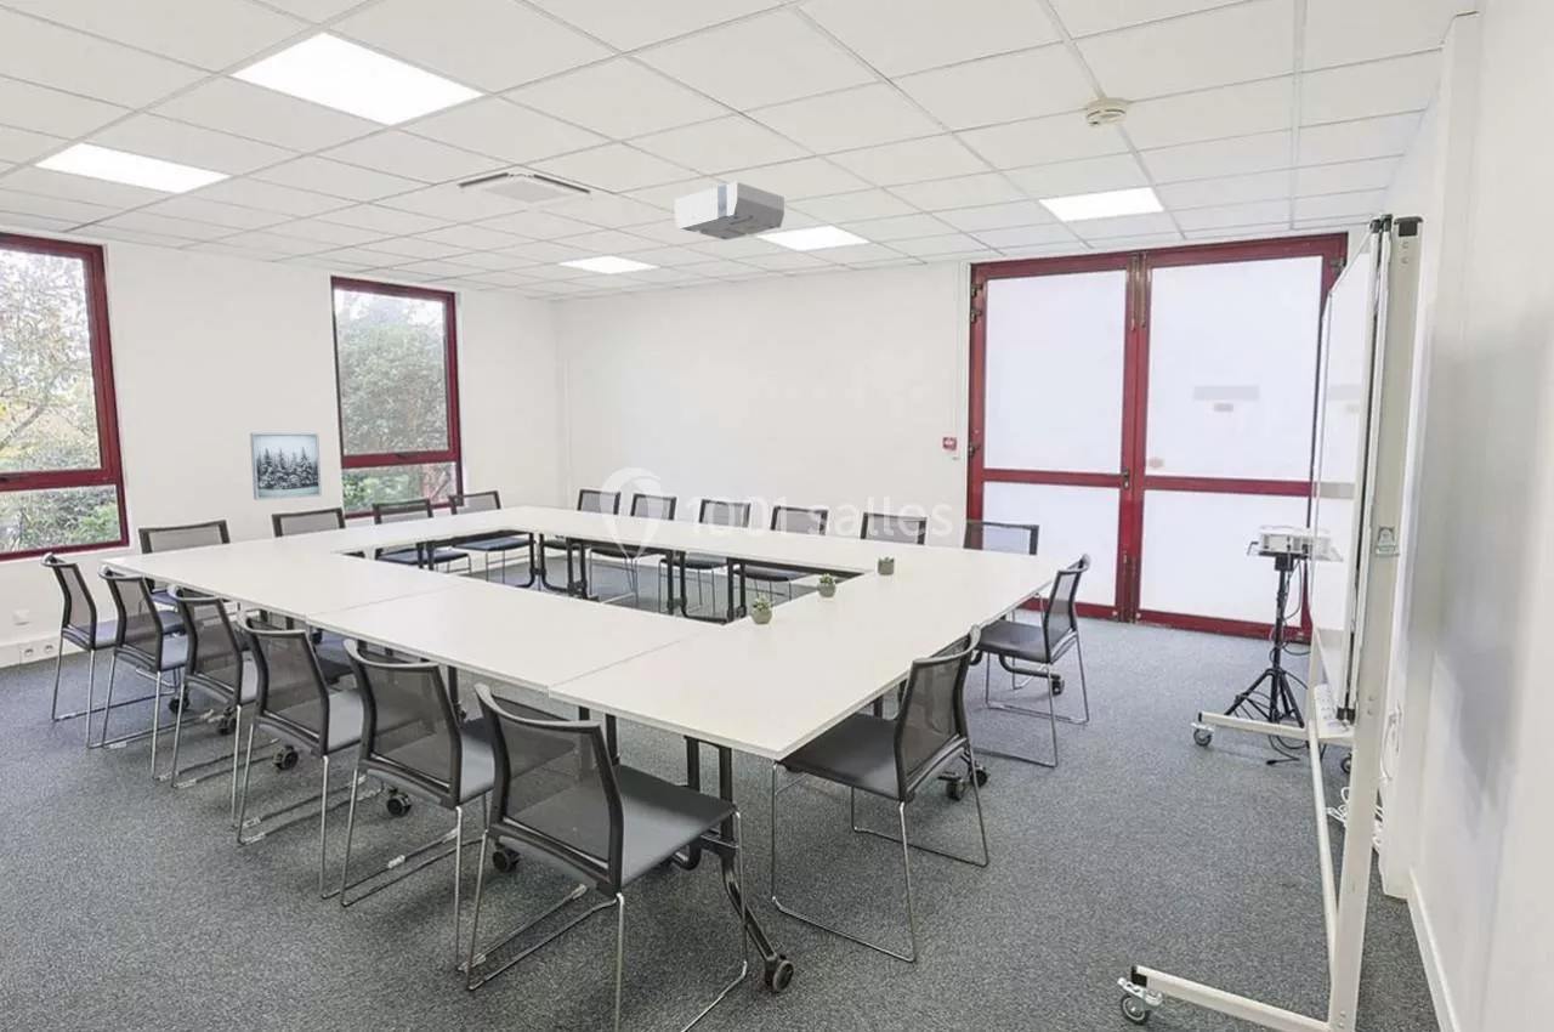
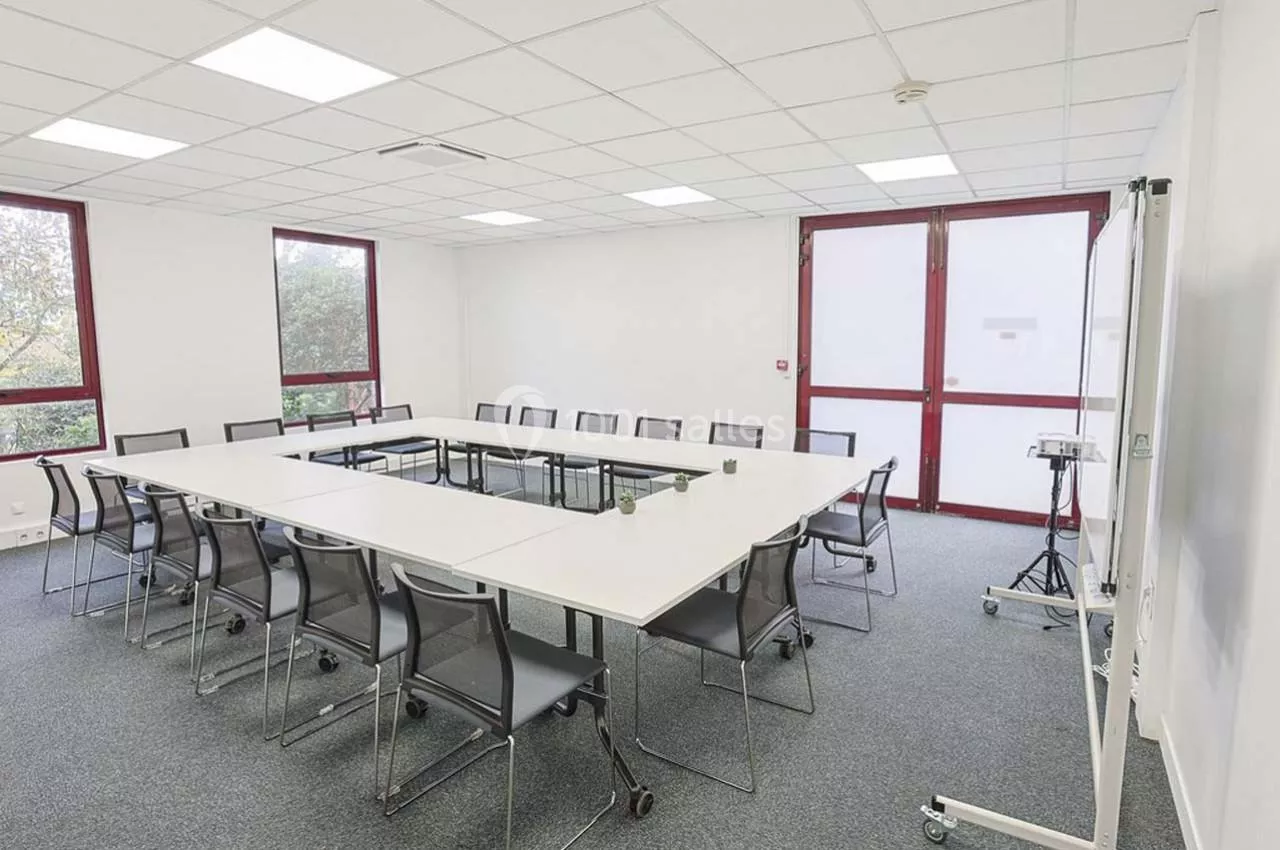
- projector (728, 212)
- wall art (287, 465)
